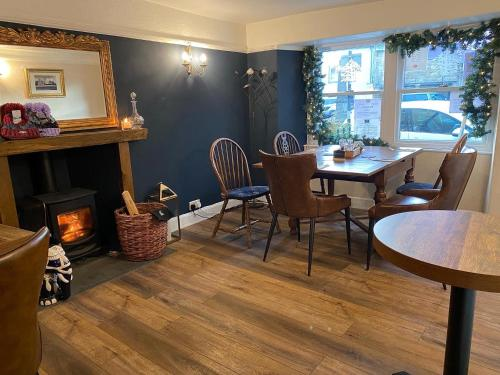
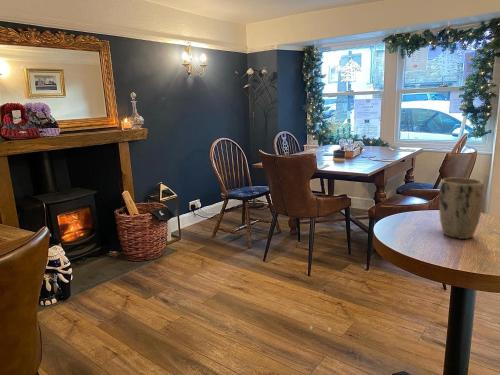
+ plant pot (459, 208)
